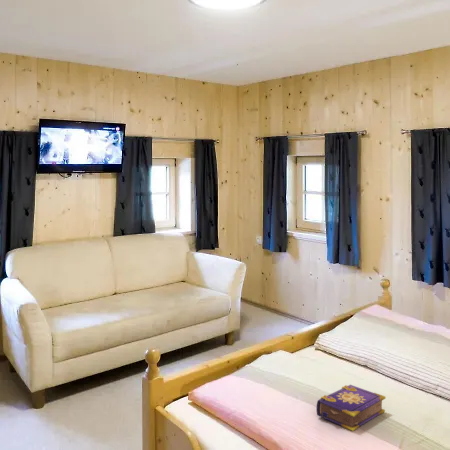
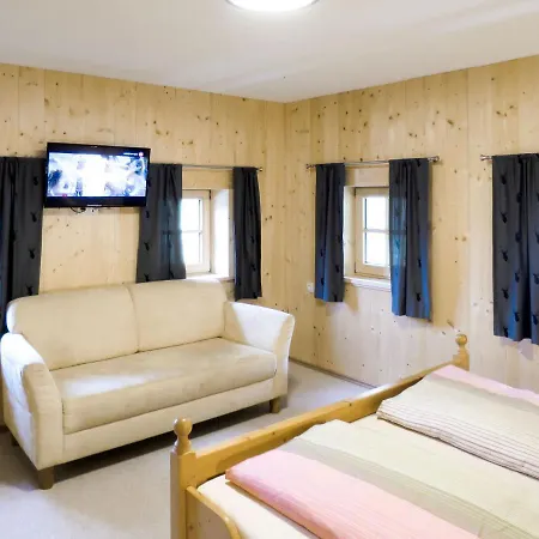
- book (350, 405)
